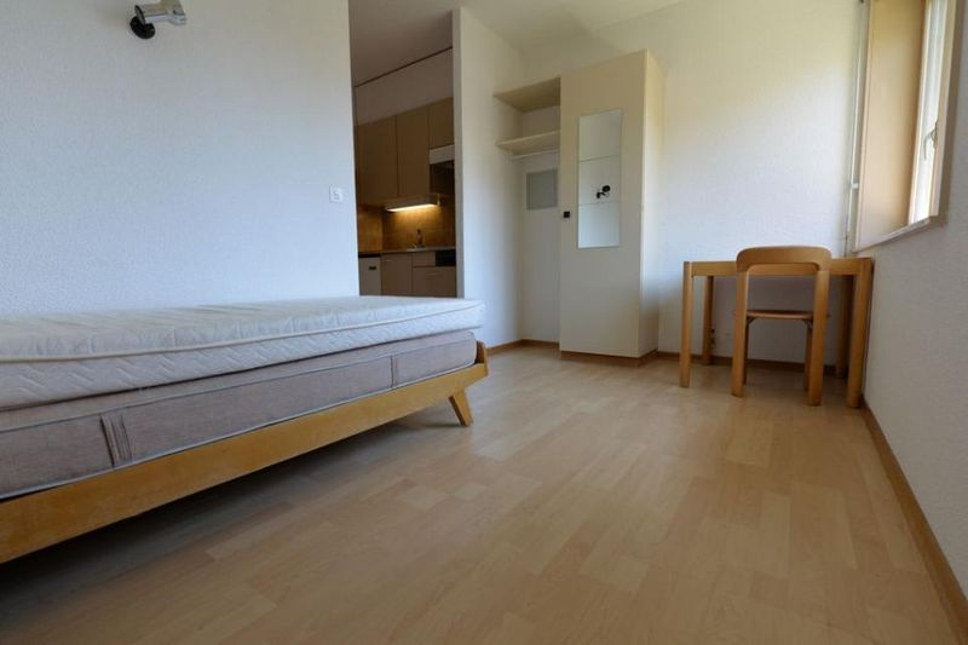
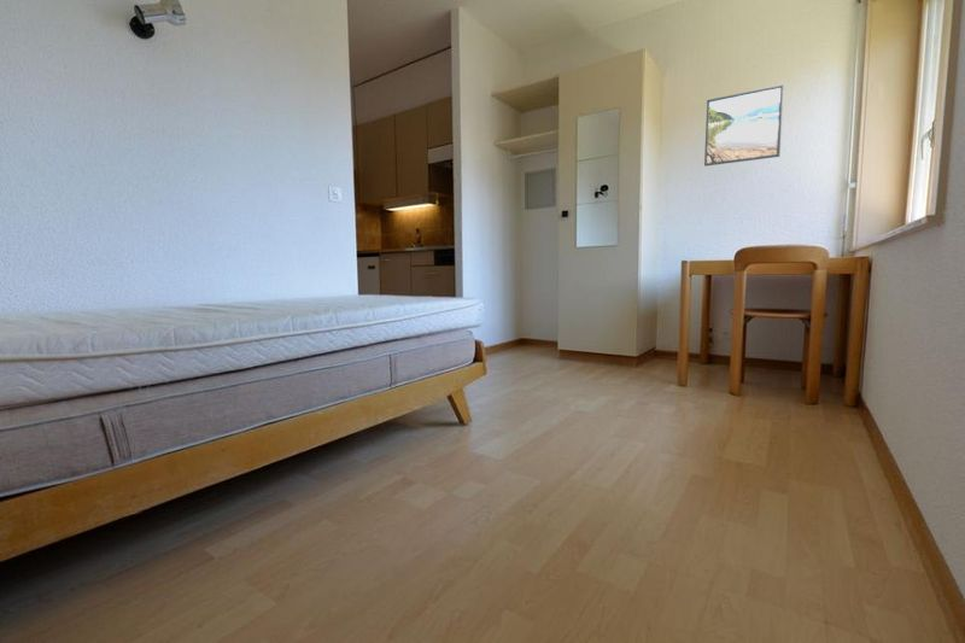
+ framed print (742, 127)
